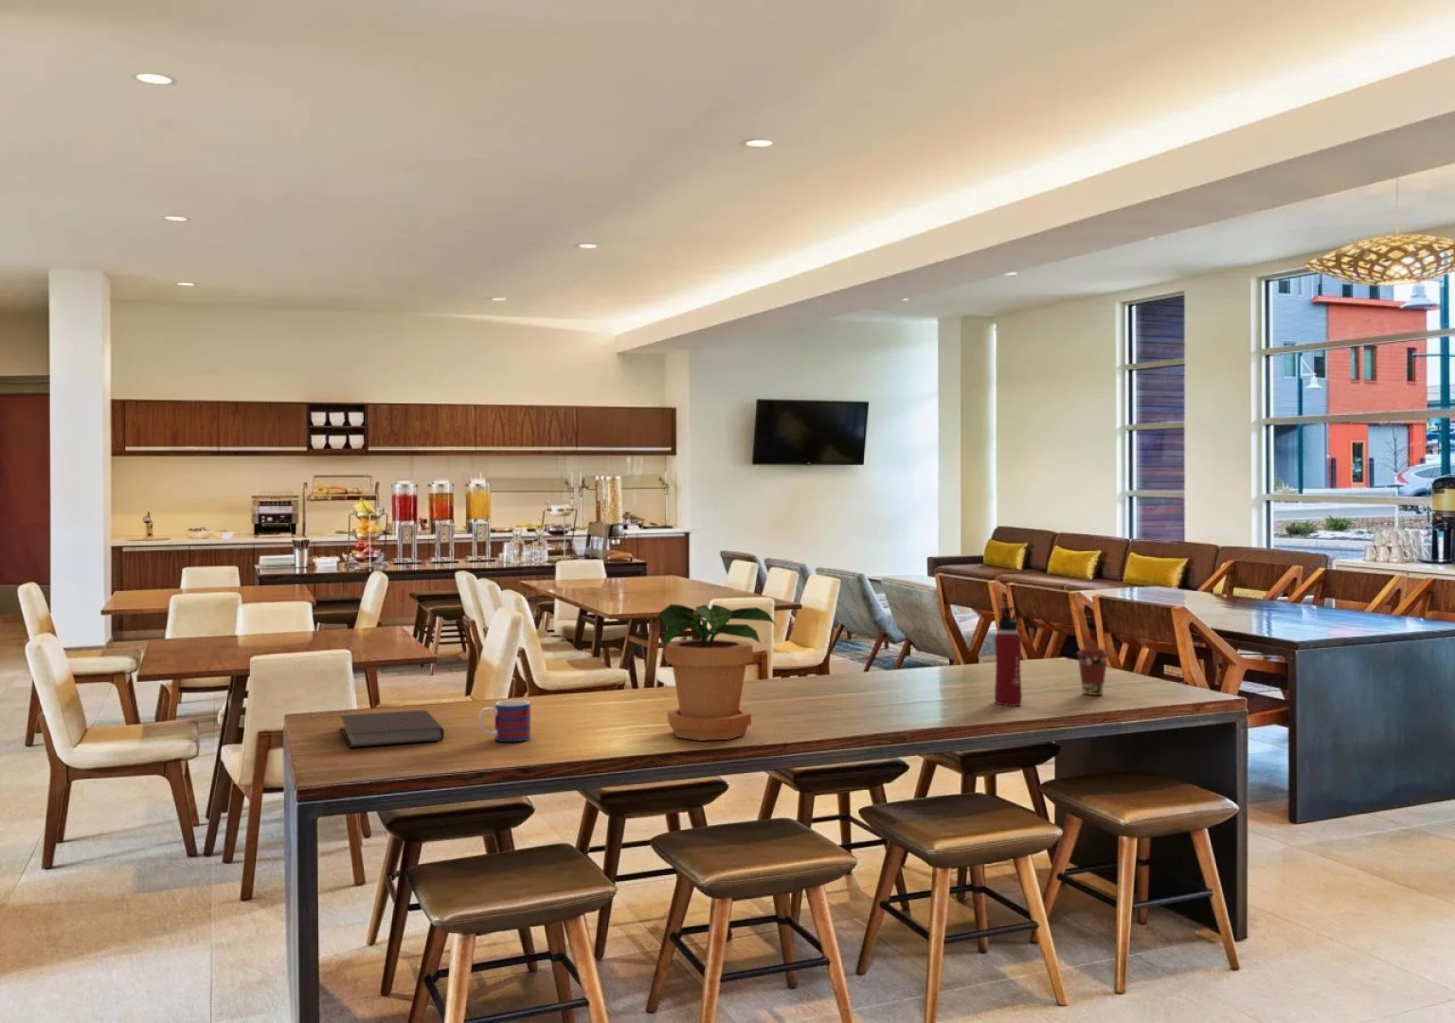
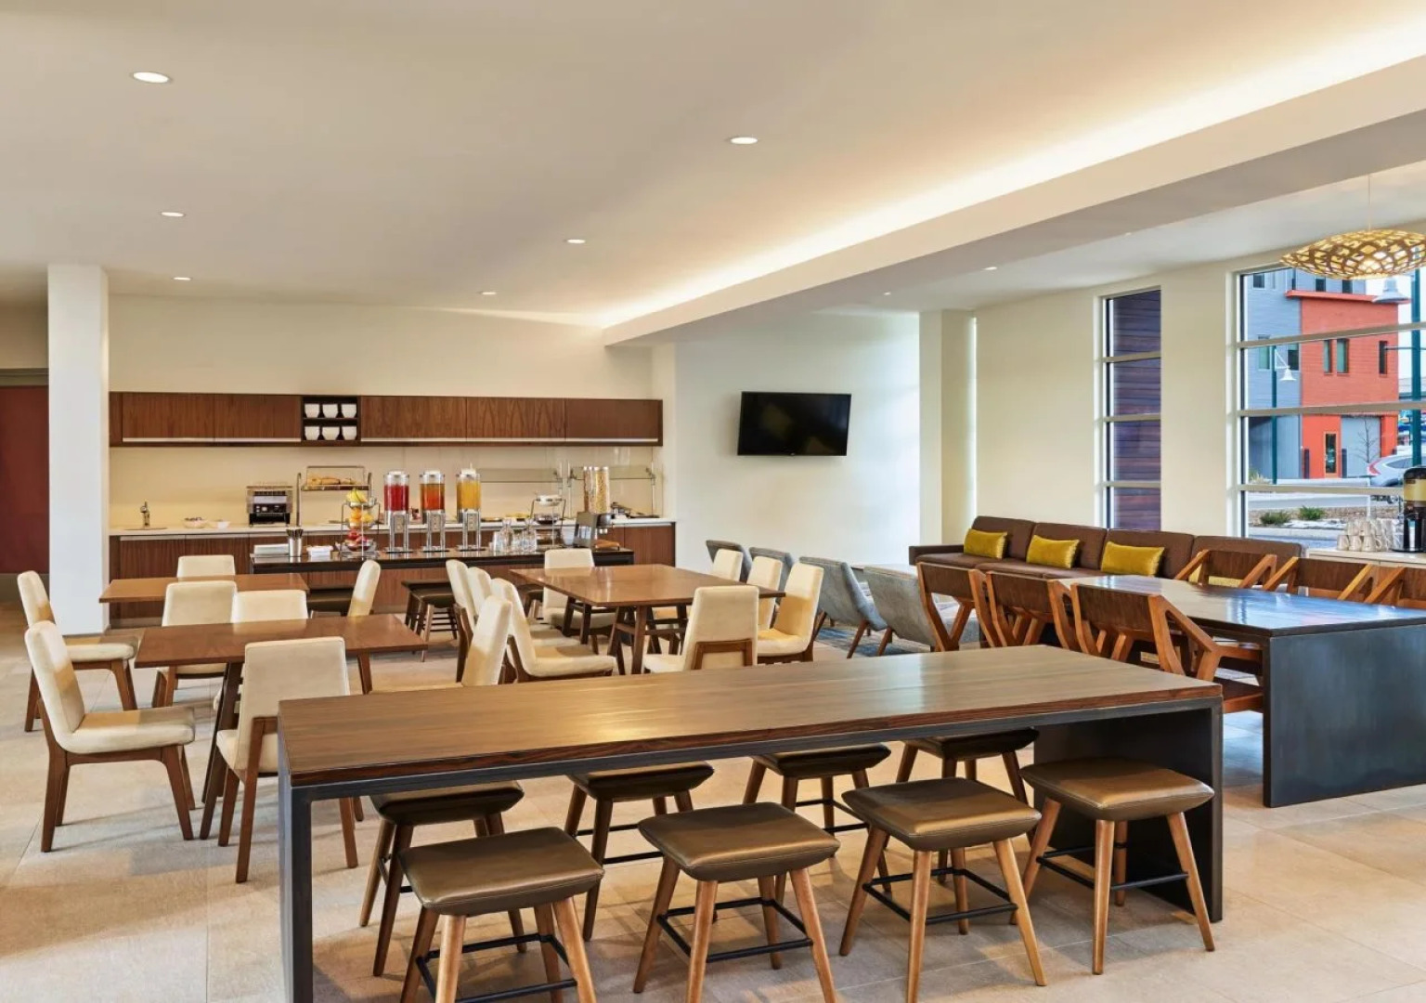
- notebook (390, 727)
- coffee cup (1092, 671)
- mug (504, 721)
- water bottle (1008, 655)
- potted plant (710, 665)
